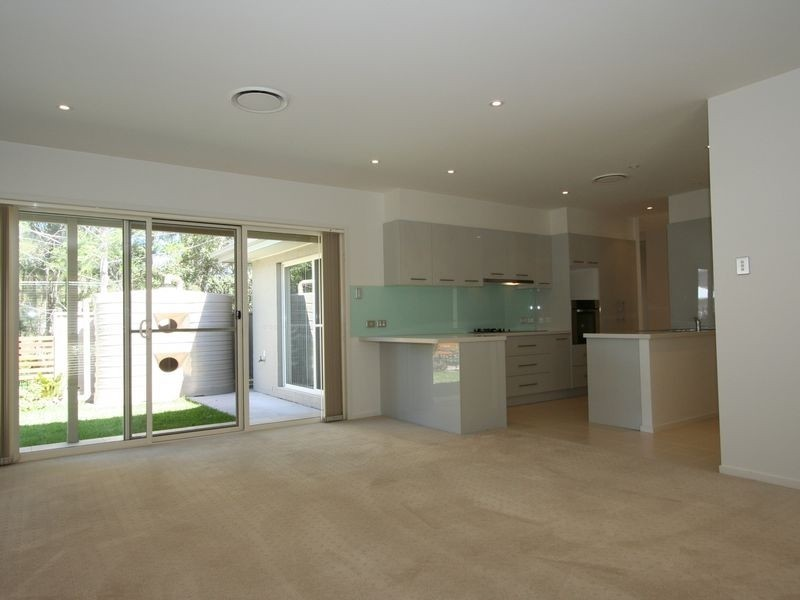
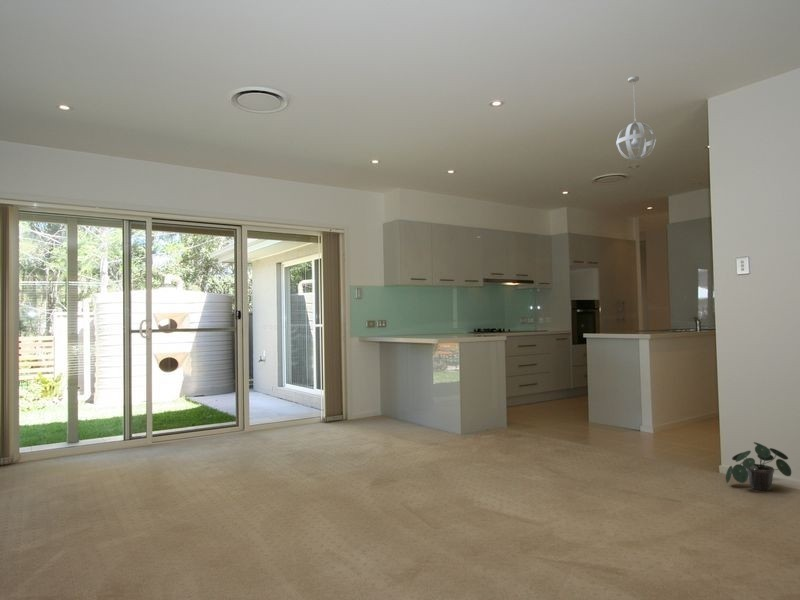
+ pendant light (635, 119)
+ potted plant (757, 465)
